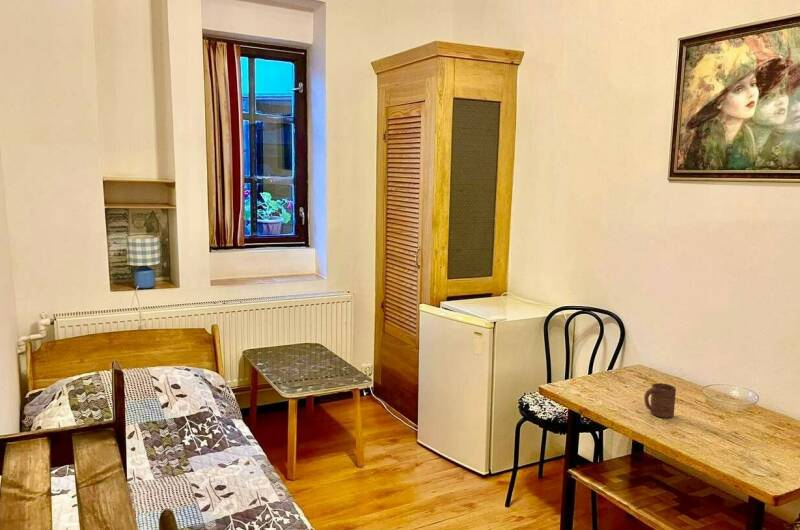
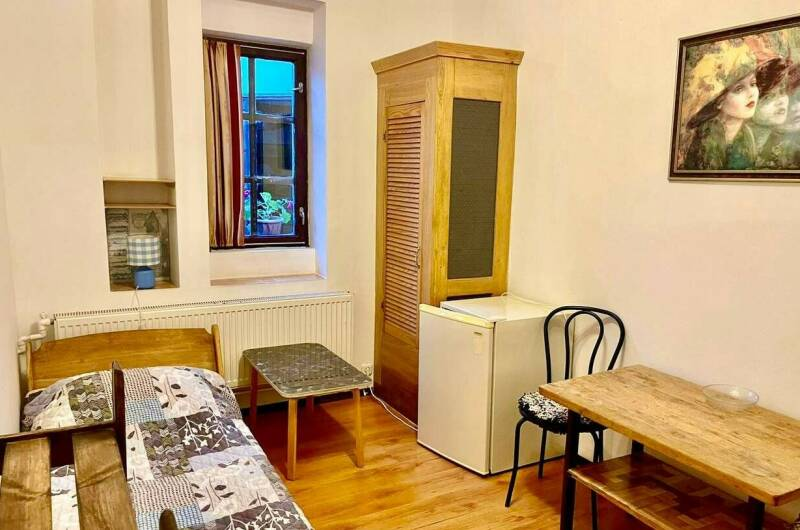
- cup (660, 401)
